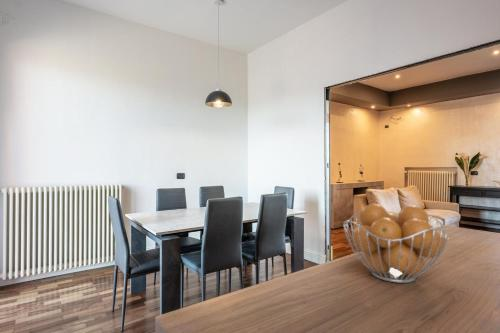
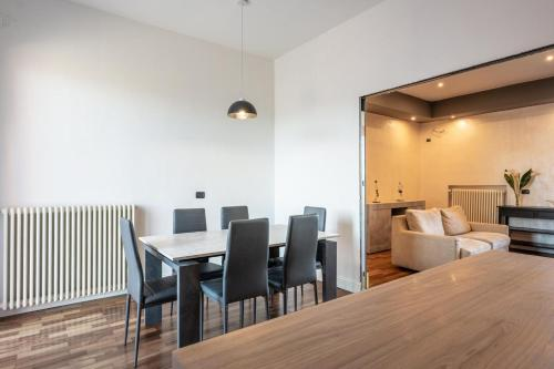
- fruit basket (392, 239)
